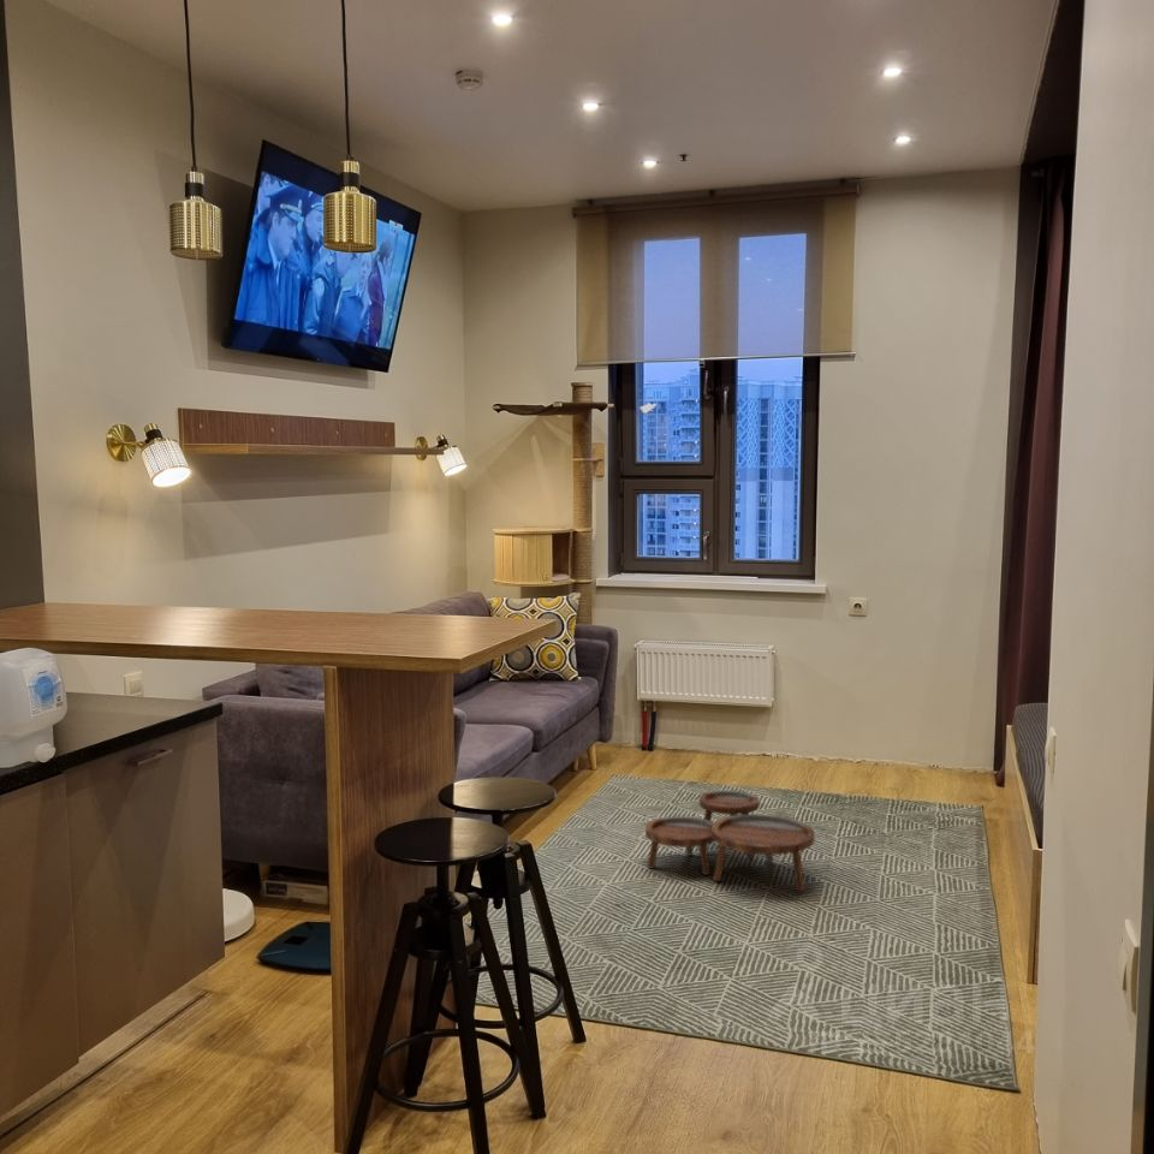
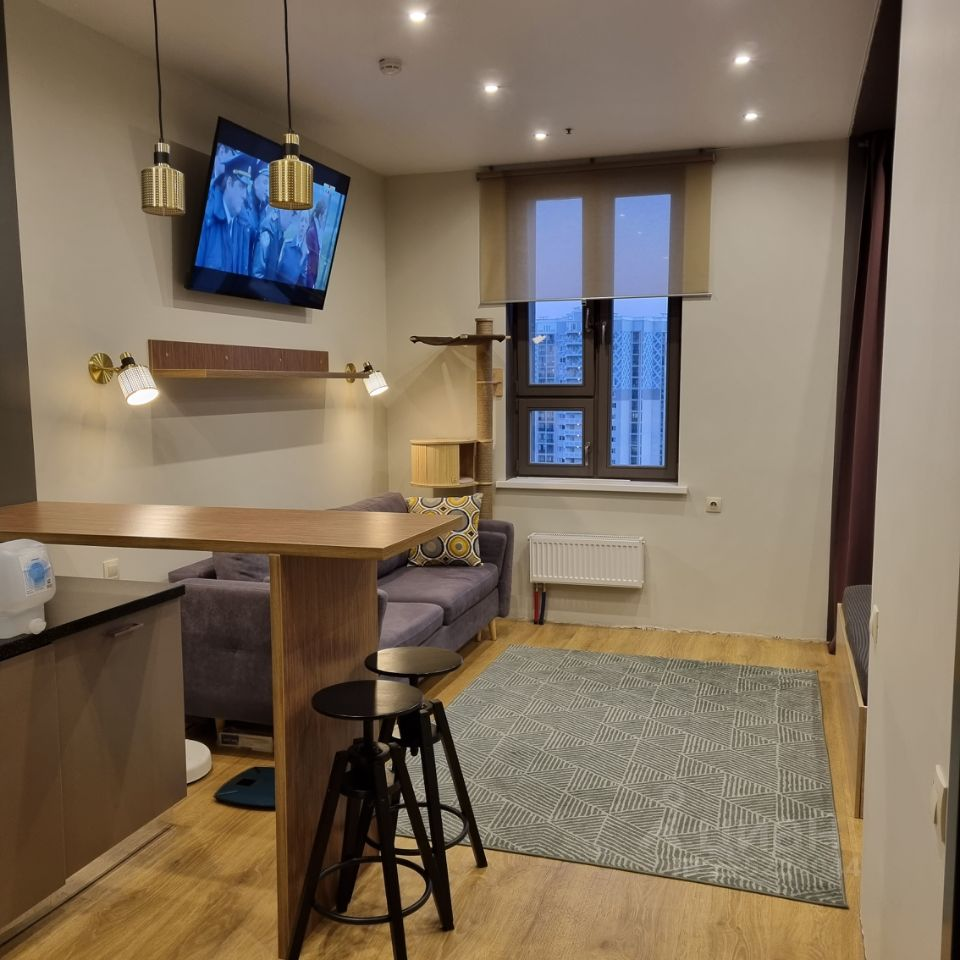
- nesting tables (731, 838)
